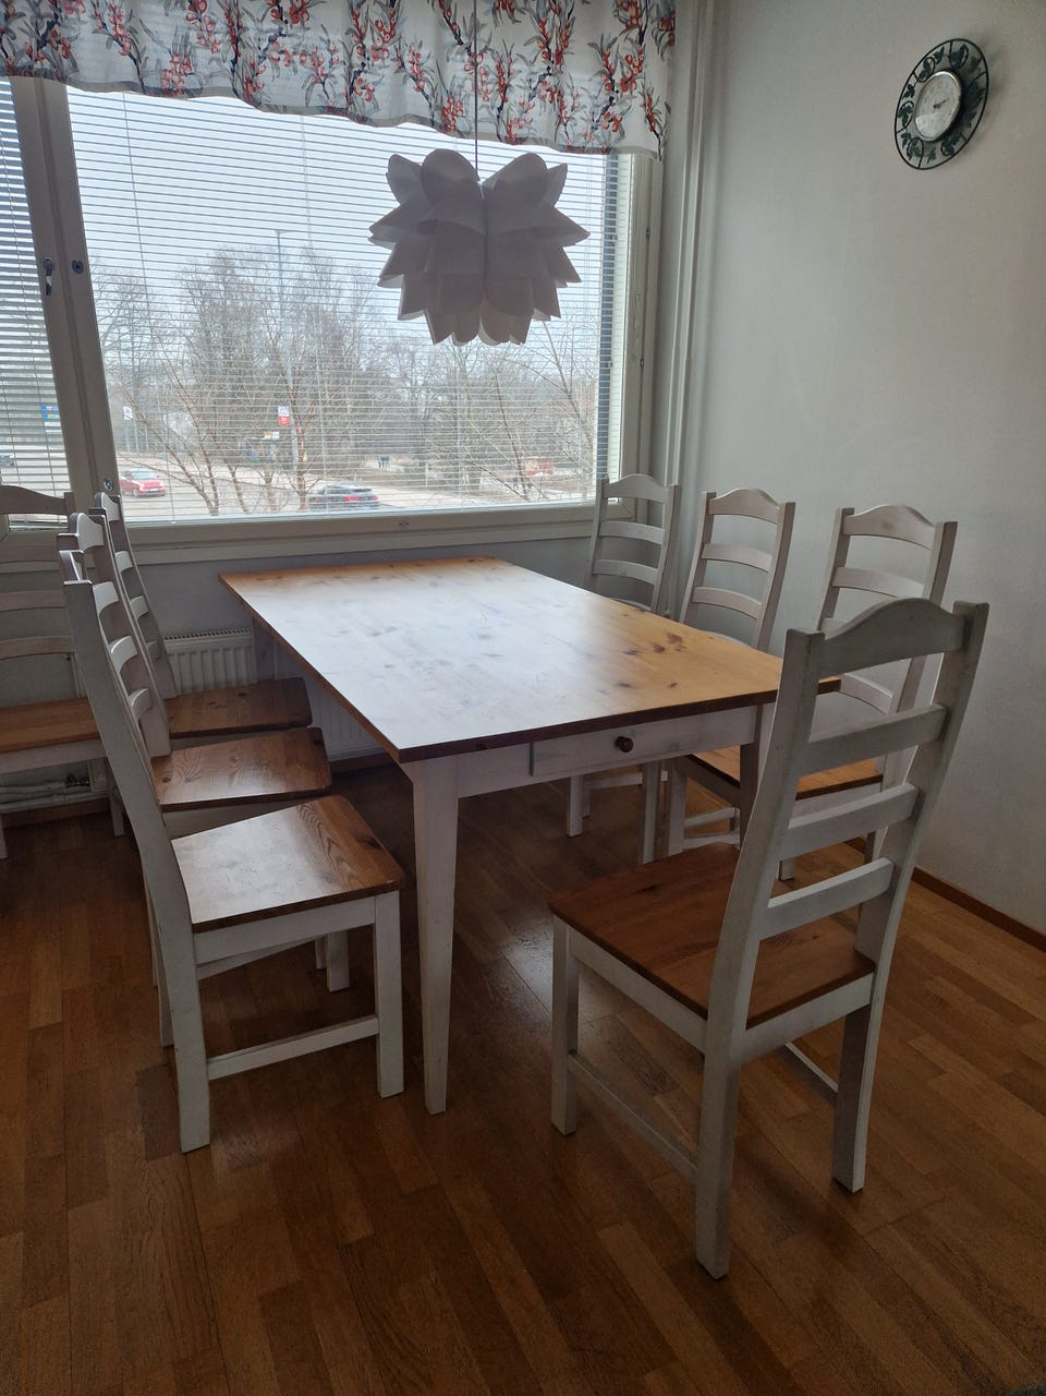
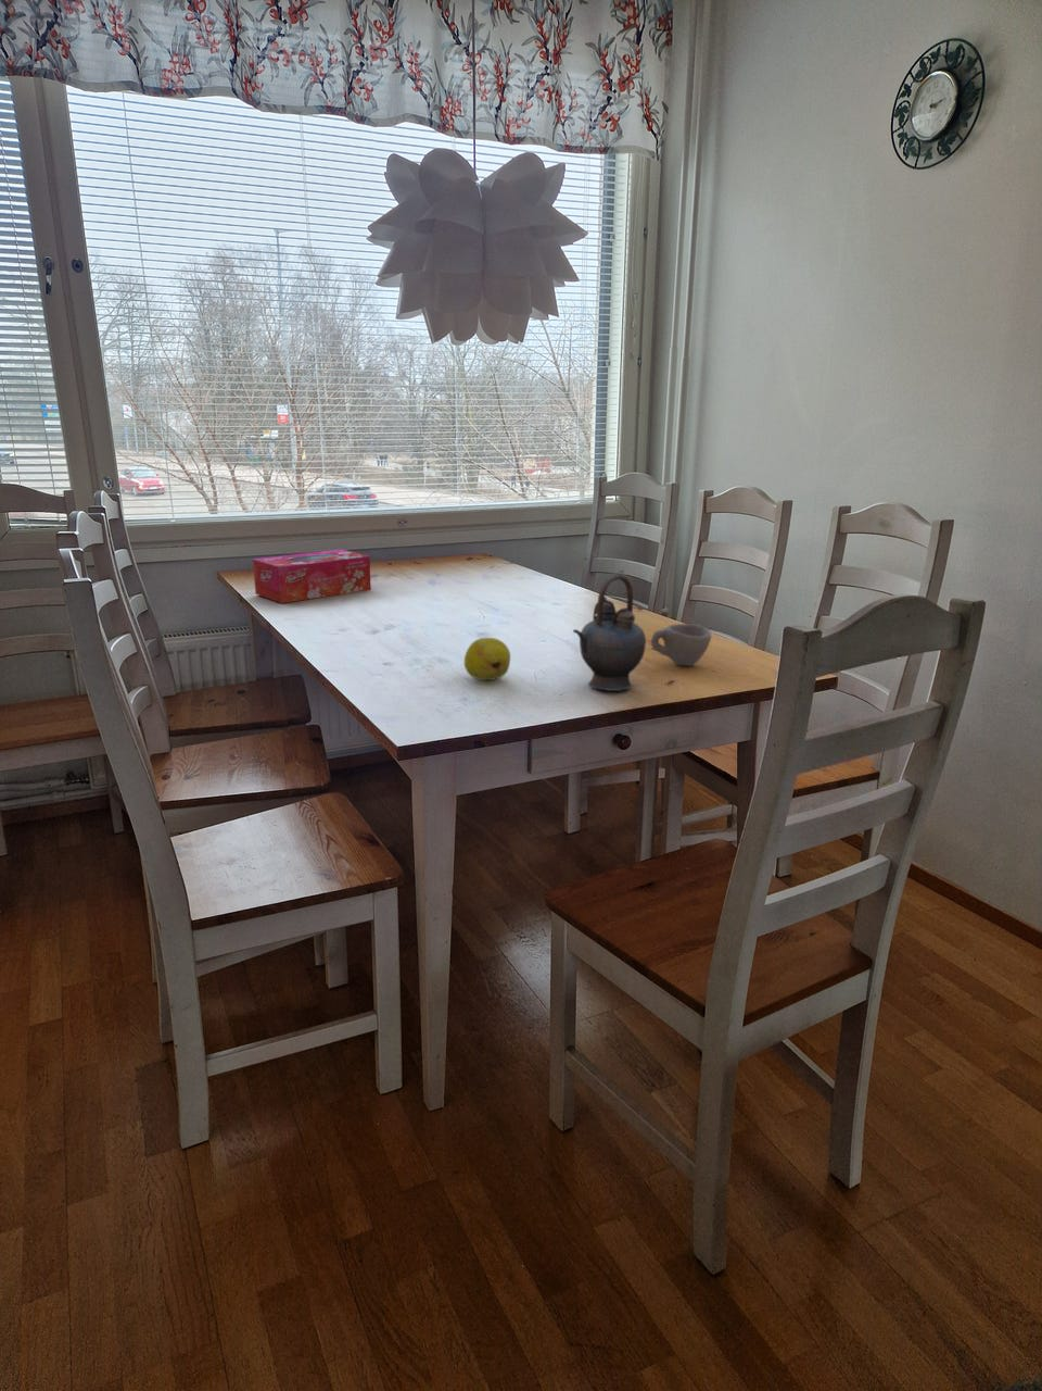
+ cup (680, 645)
+ teapot (605, 631)
+ tissue box (313, 574)
+ fruit (487, 658)
